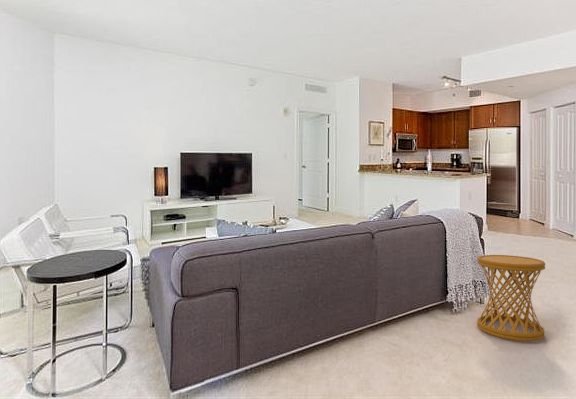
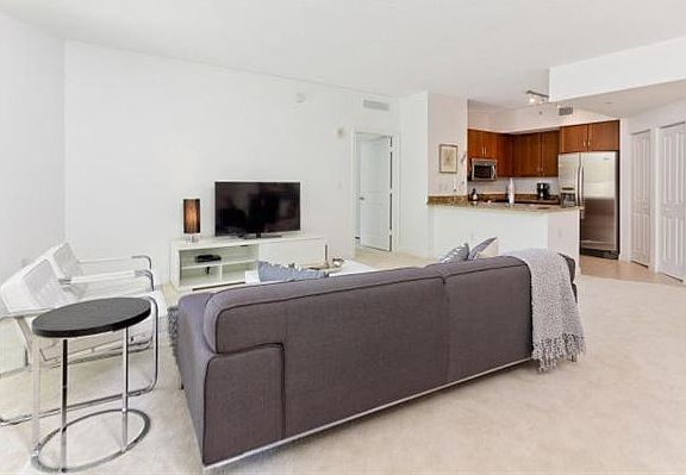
- side table (509, 294)
